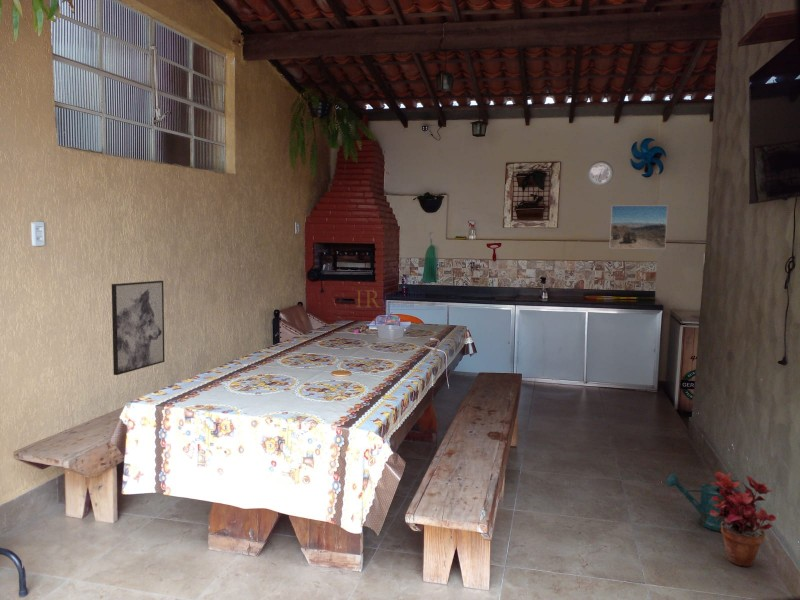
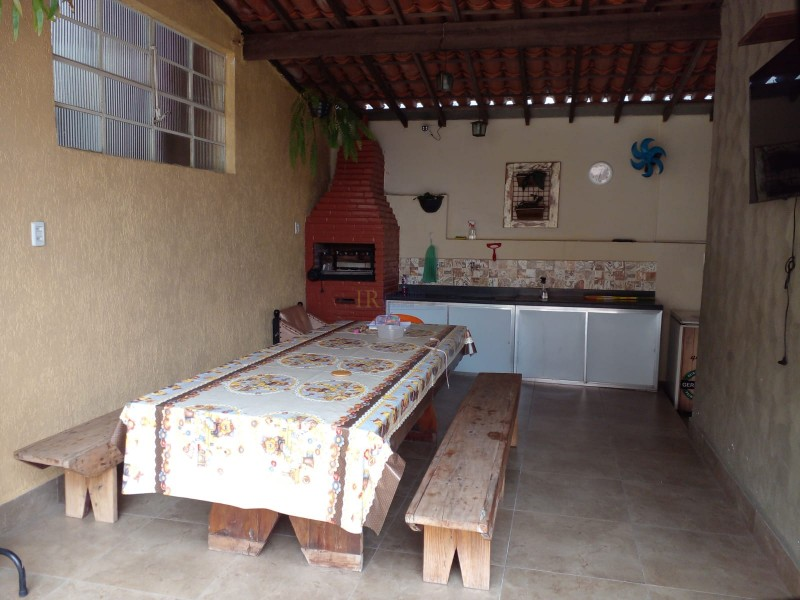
- watering can (706, 500)
- wall art (139, 325)
- potted plant (740, 522)
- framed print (638, 227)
